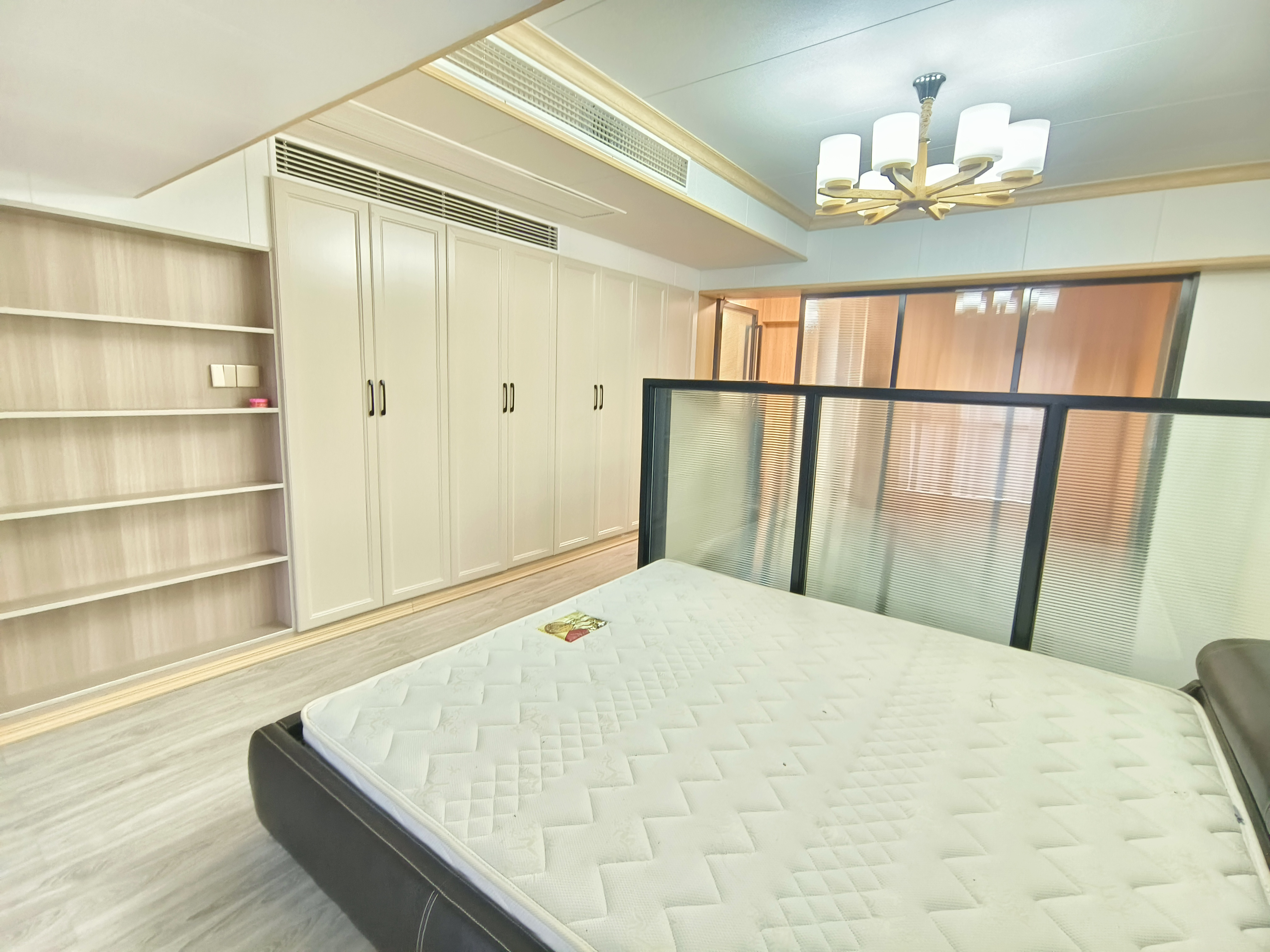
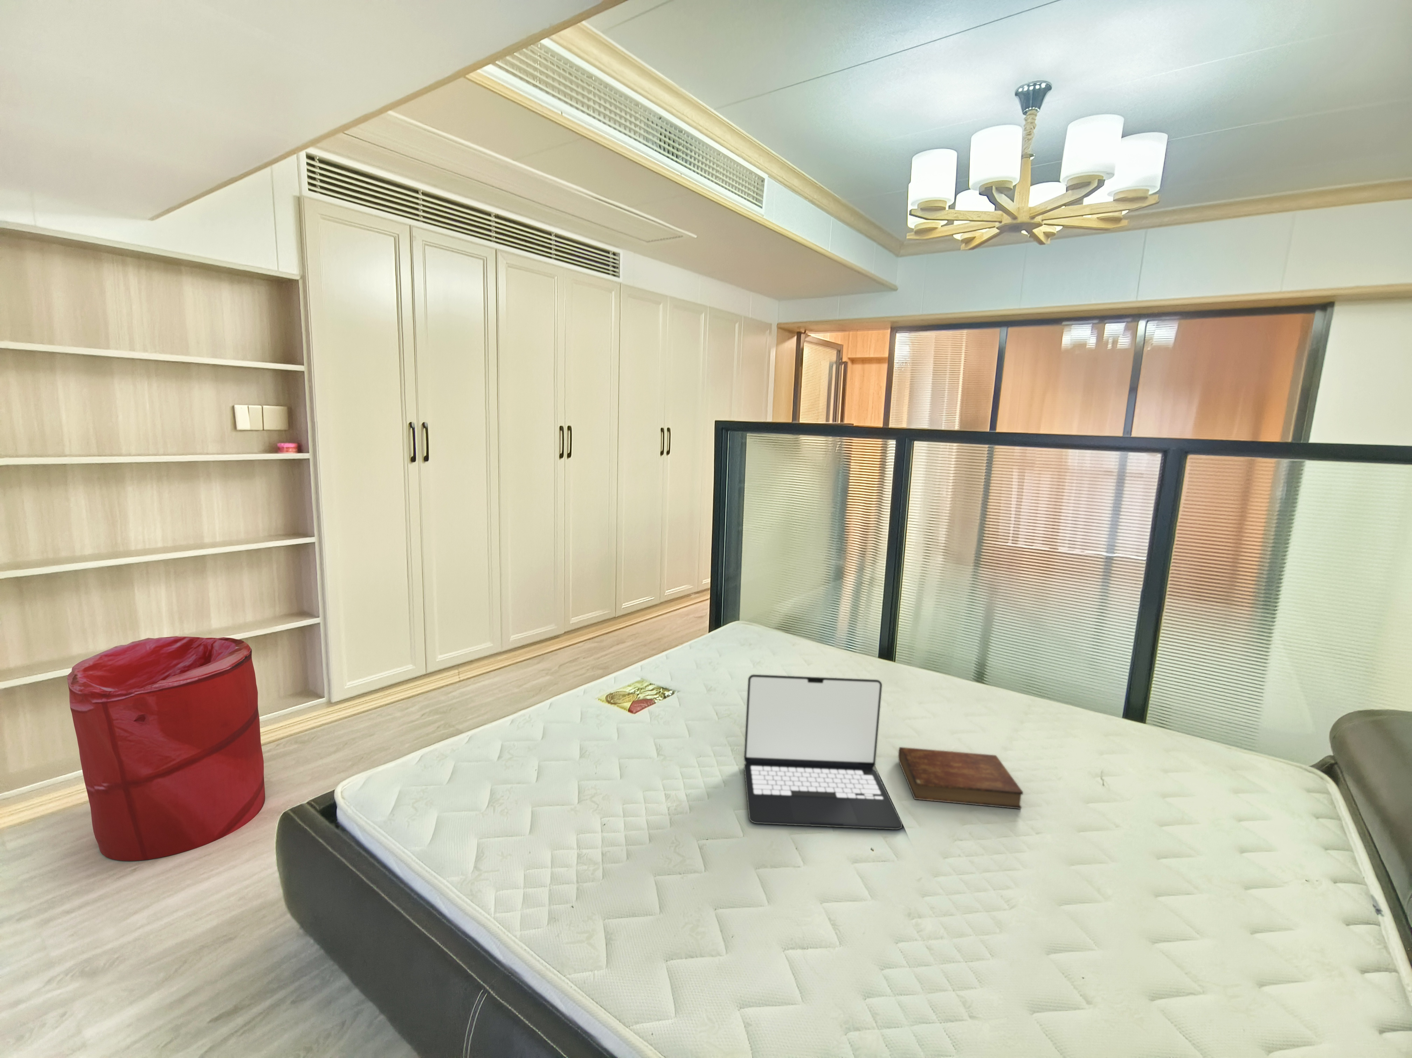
+ laundry hamper (175, 738)
+ bible (956, 775)
+ laptop (821, 747)
